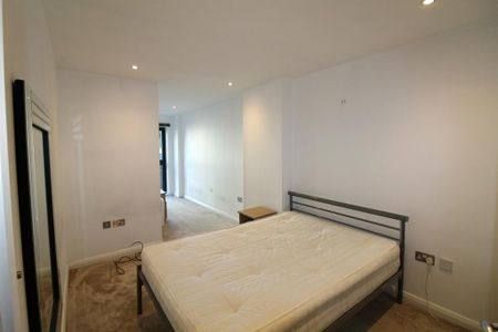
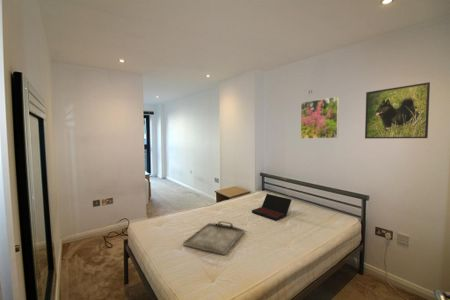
+ laptop (271, 205)
+ serving tray (215, 234)
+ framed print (394, 113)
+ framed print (318, 119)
